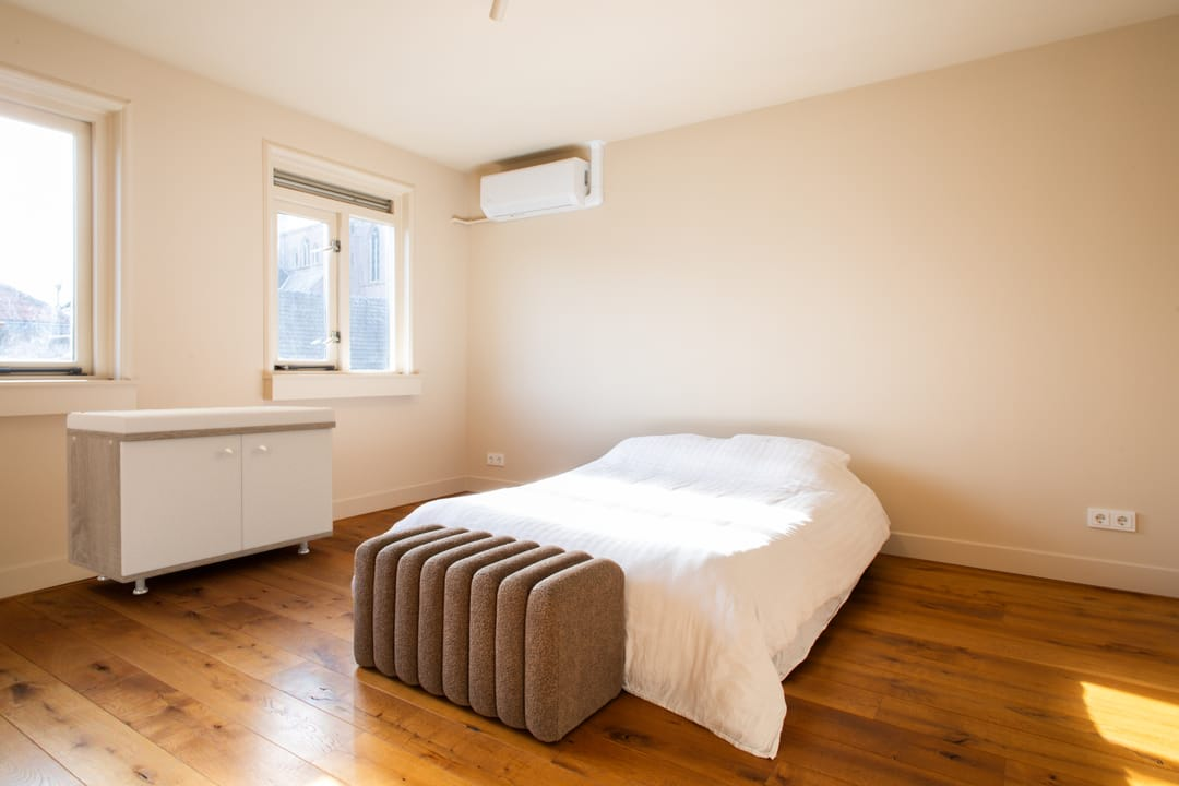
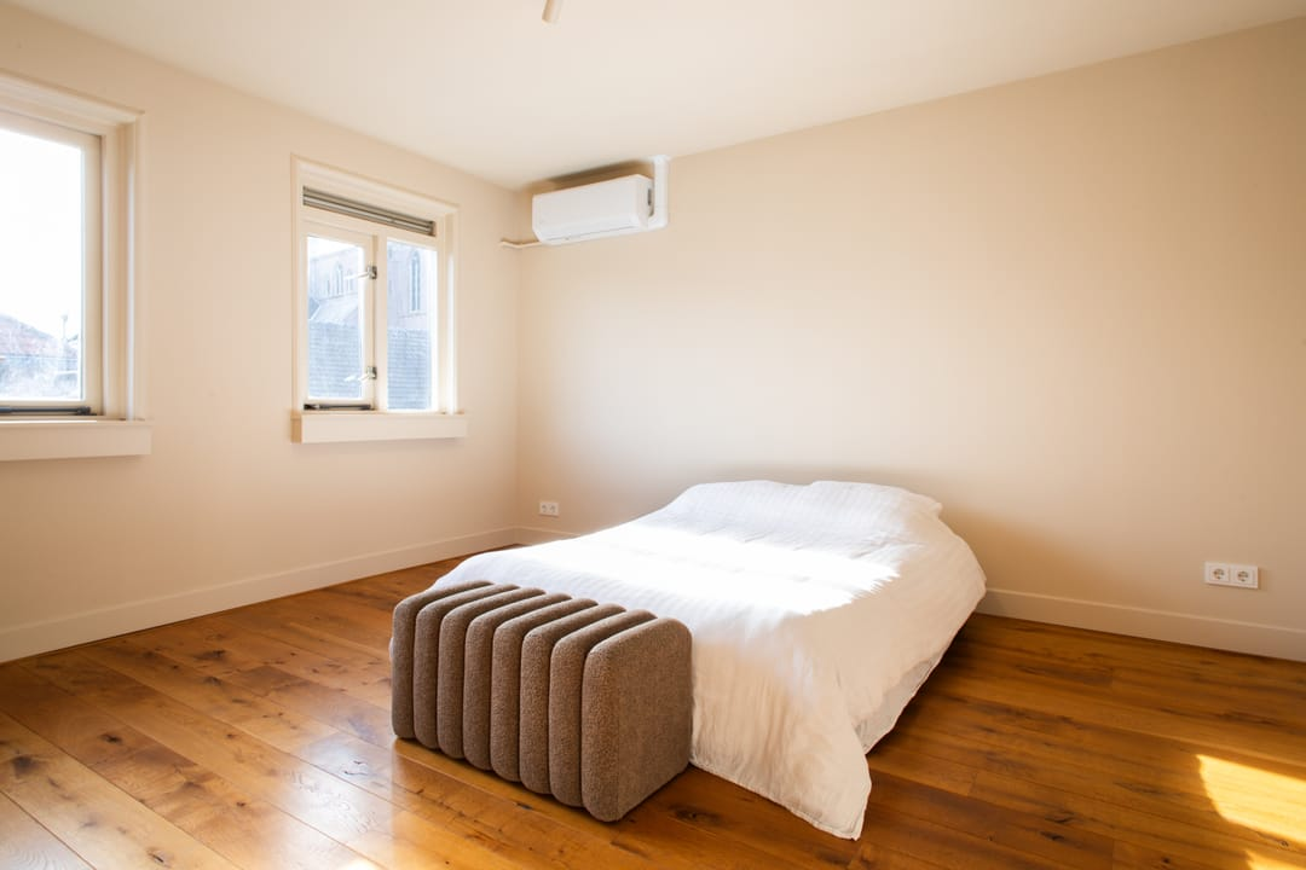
- storage bench (212, 487)
